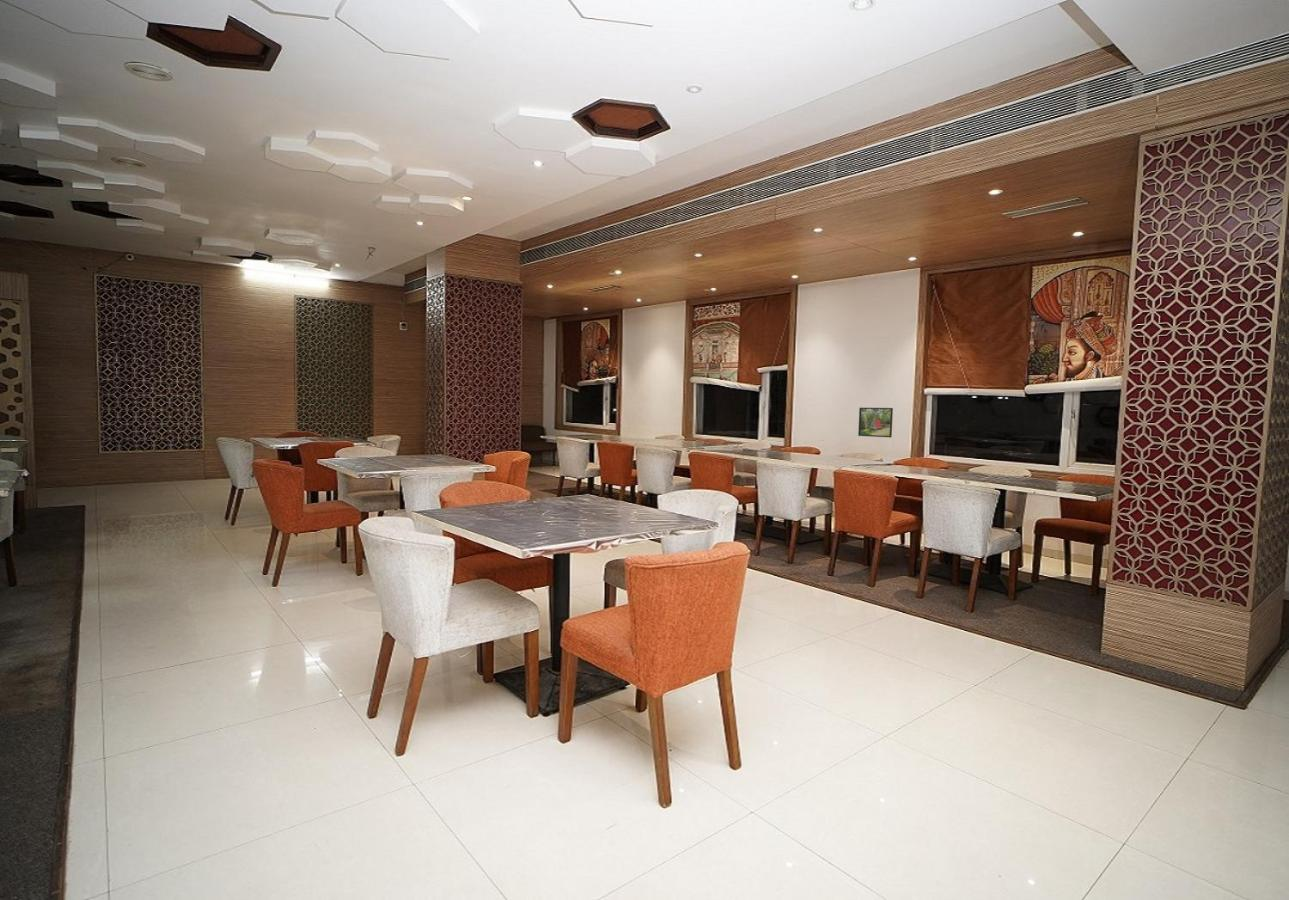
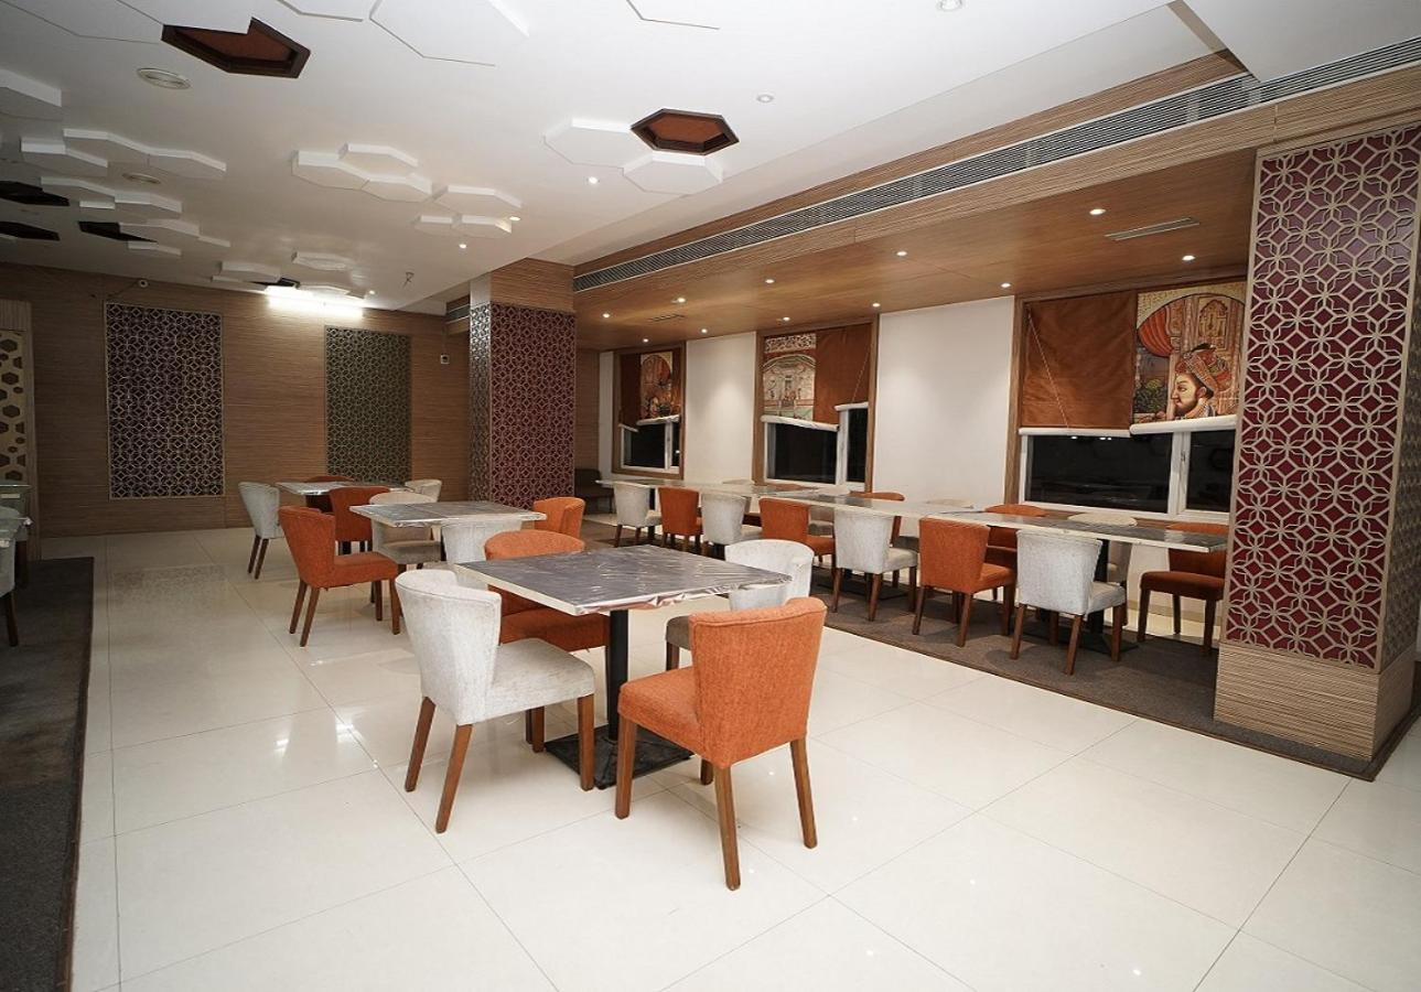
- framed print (875, 422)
